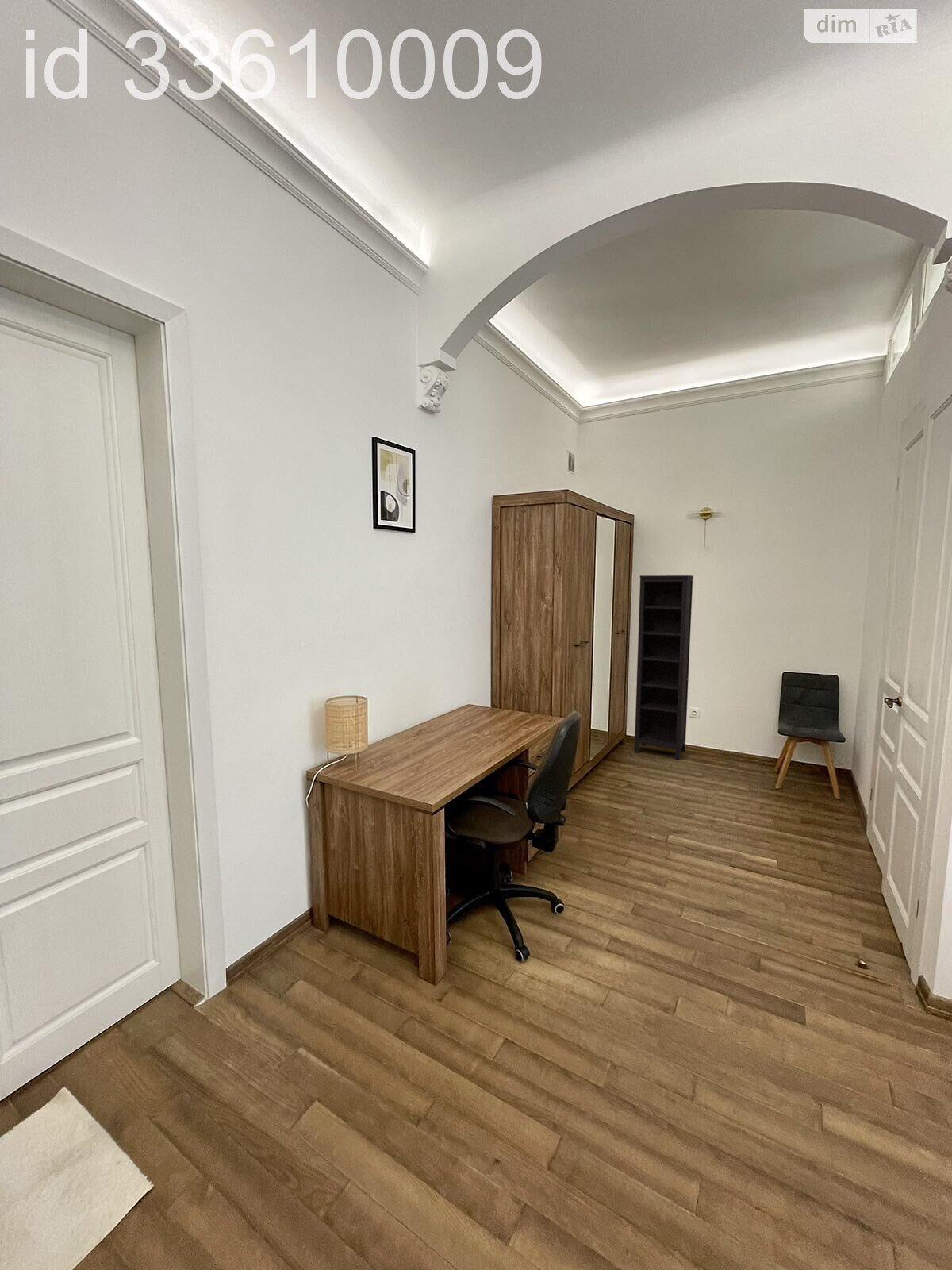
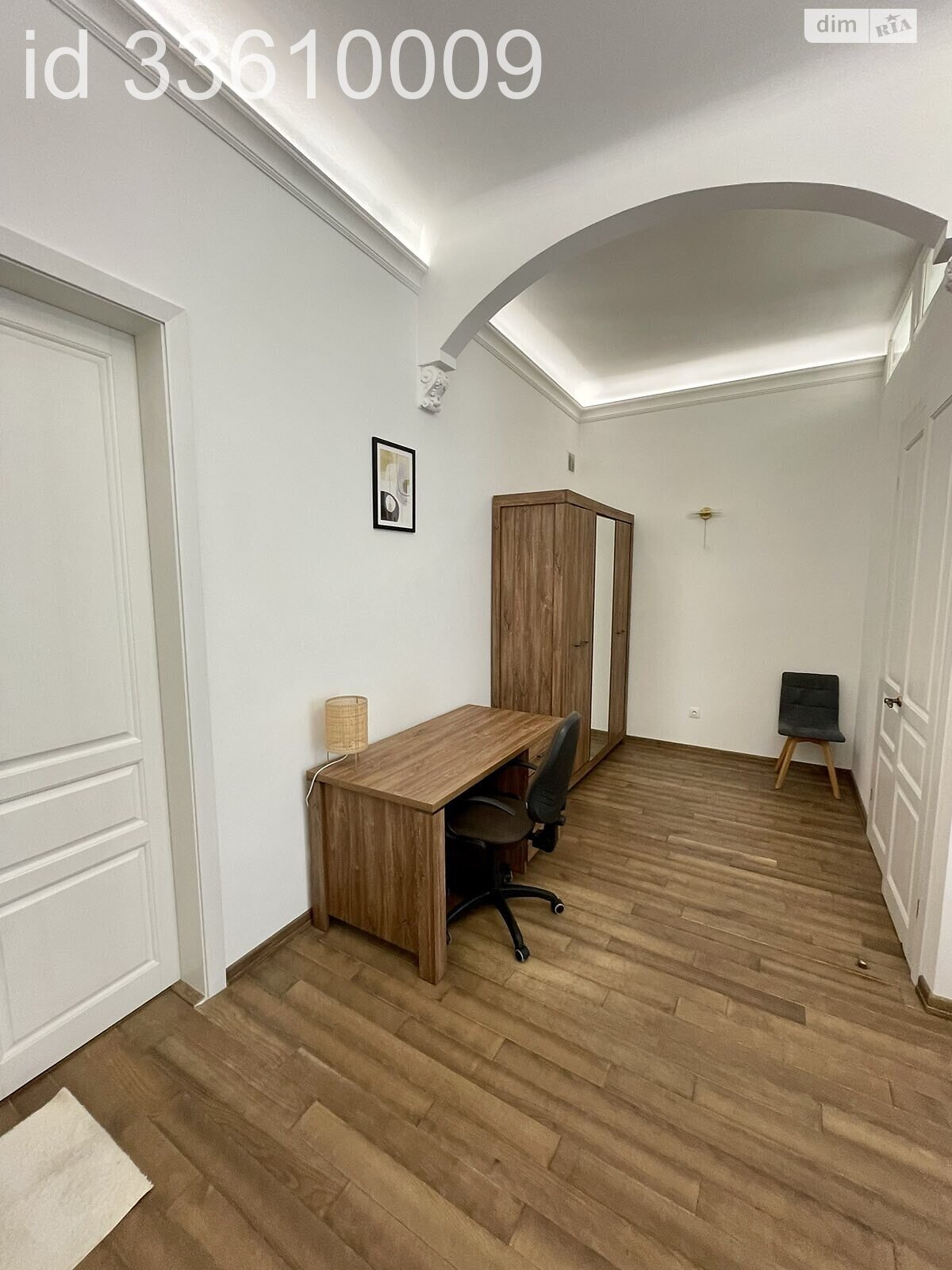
- bookcase (662, 665)
